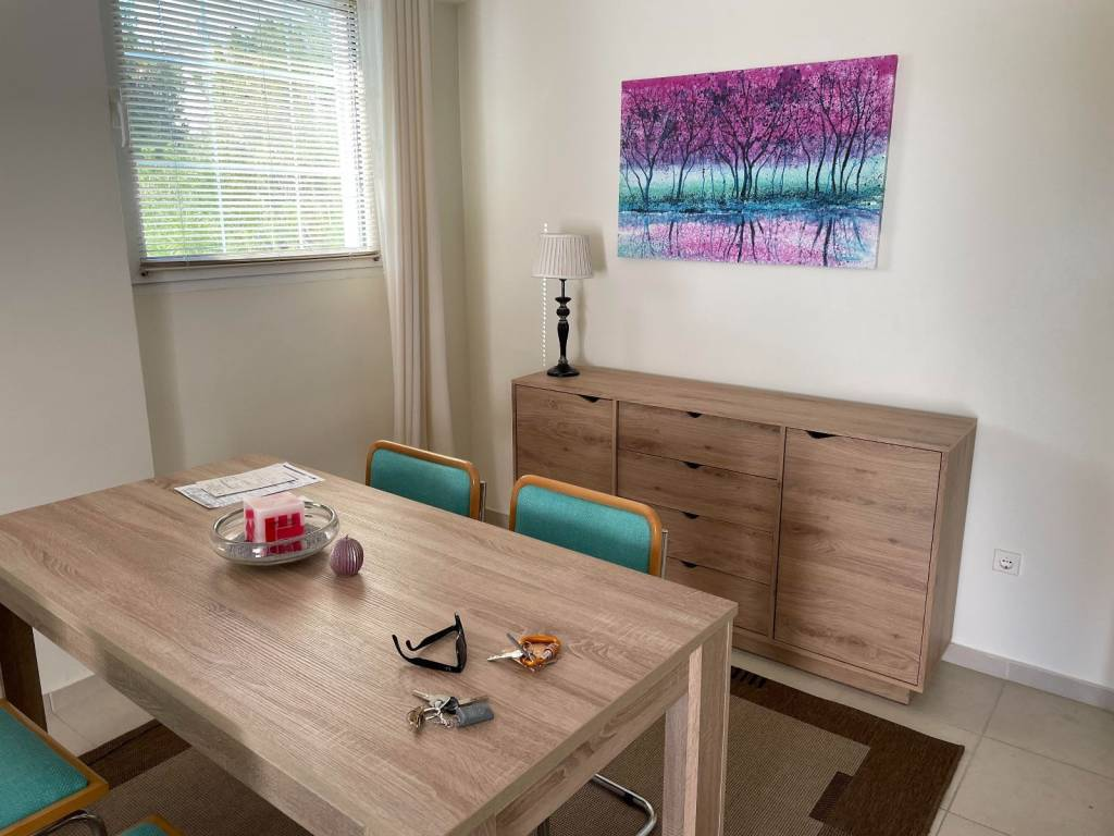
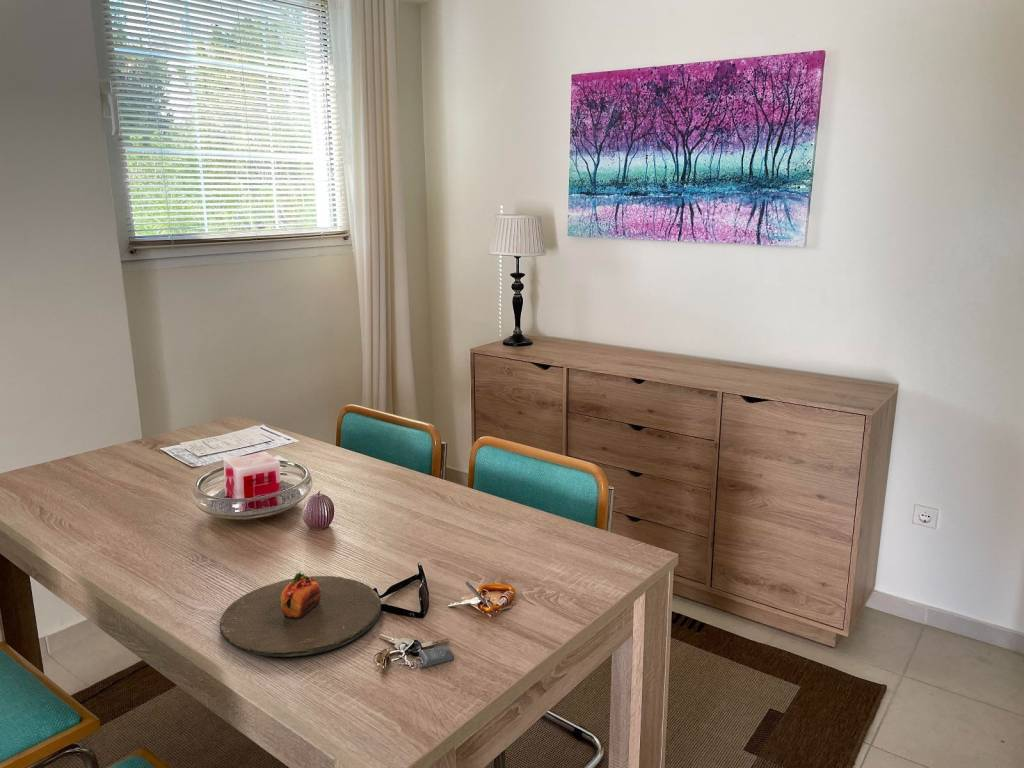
+ plate (301, 594)
